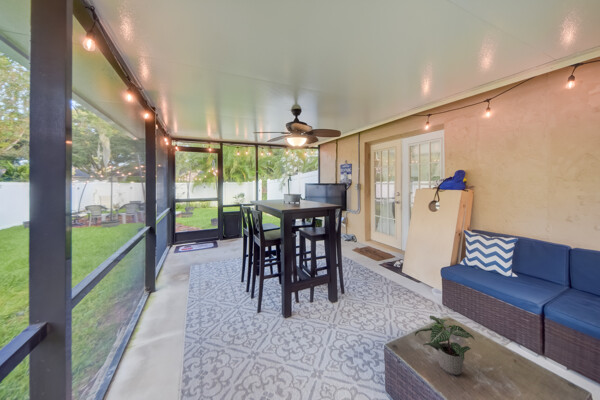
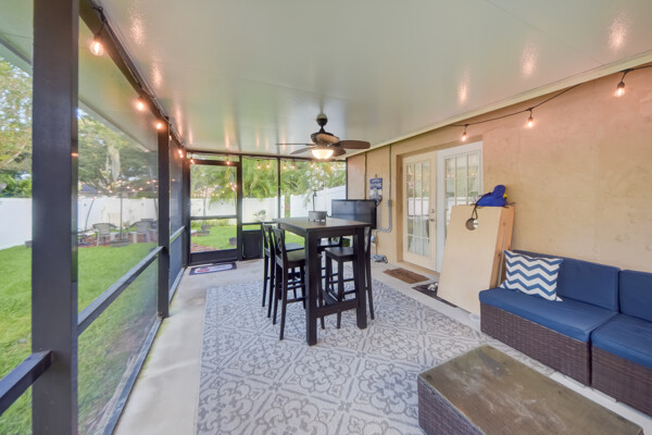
- potted plant (444, 344)
